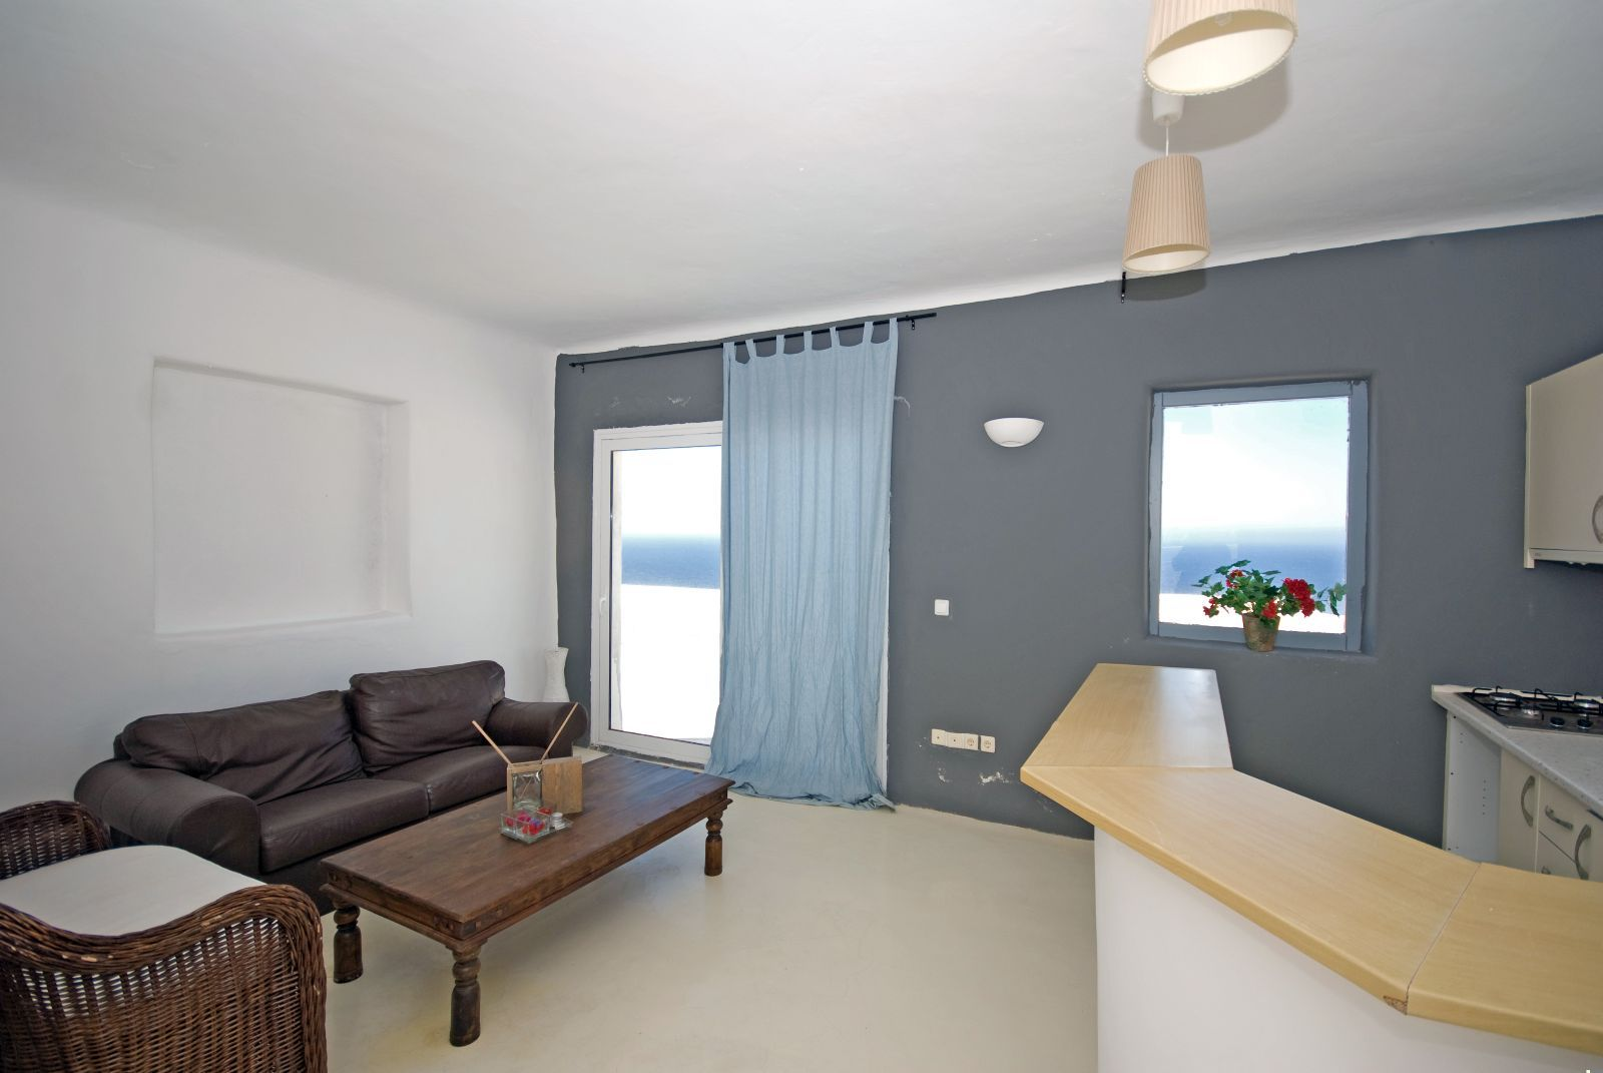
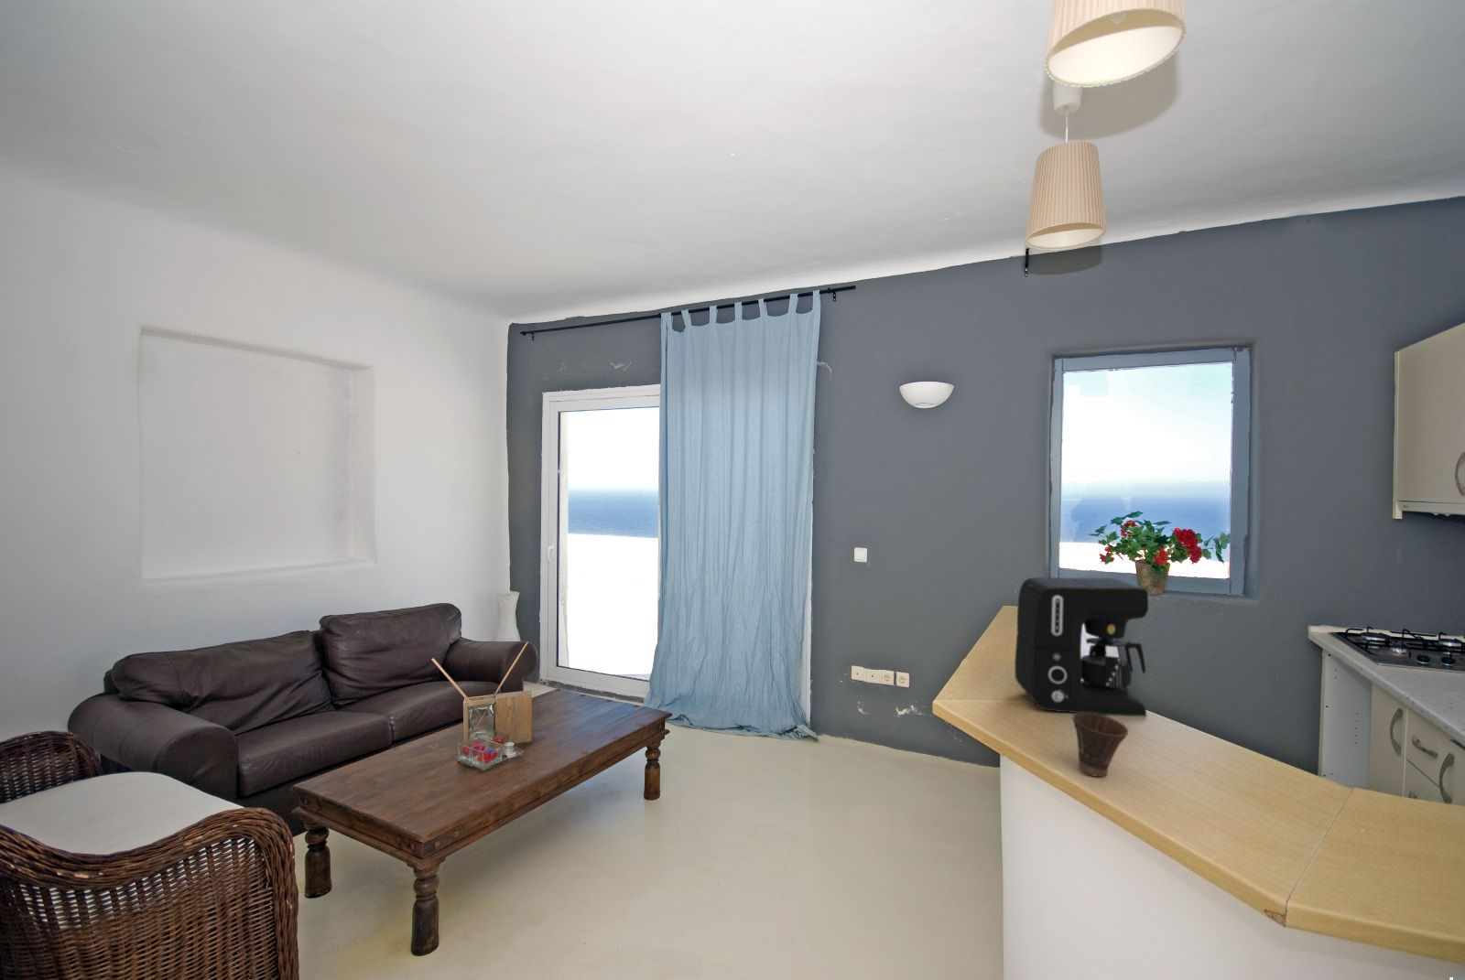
+ cup (1098, 747)
+ coffee maker (1086, 641)
